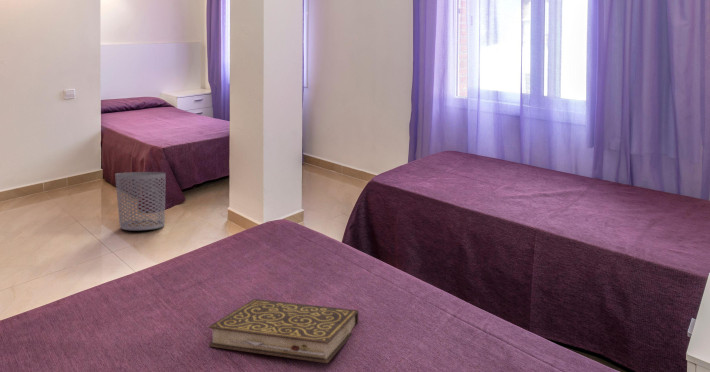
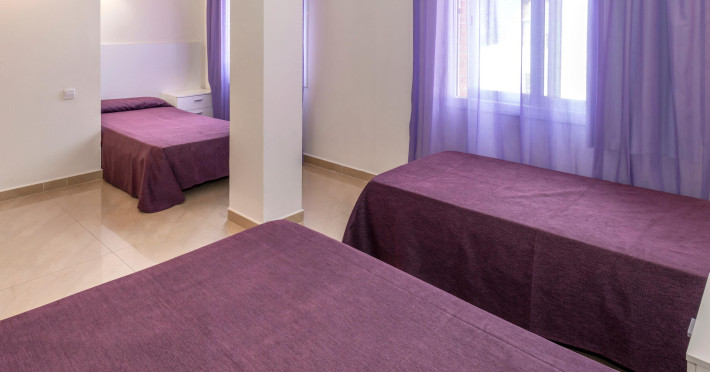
- book (281, 327)
- waste bin (141, 200)
